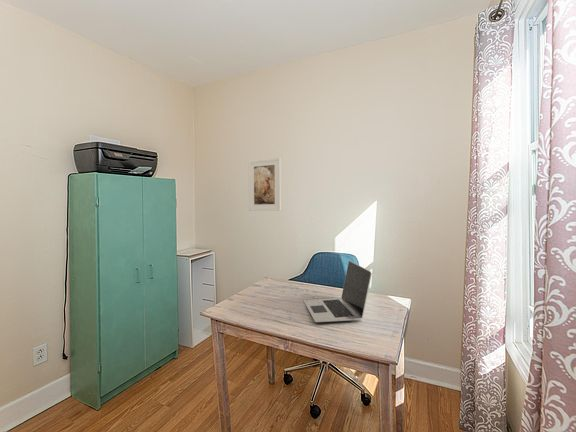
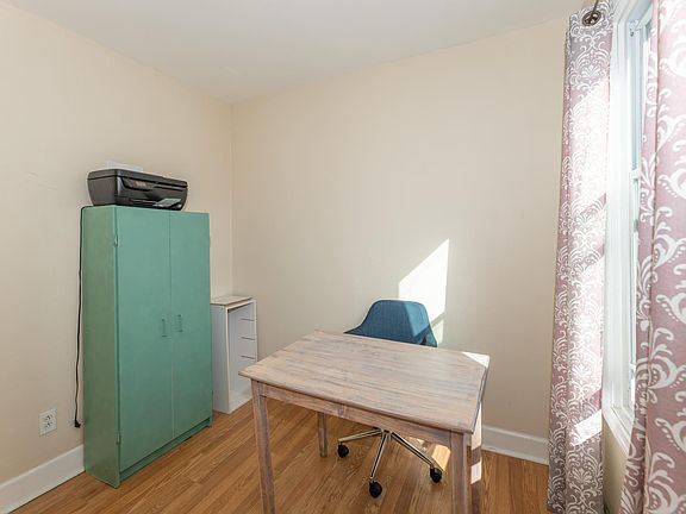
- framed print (264, 185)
- laptop (343, 288)
